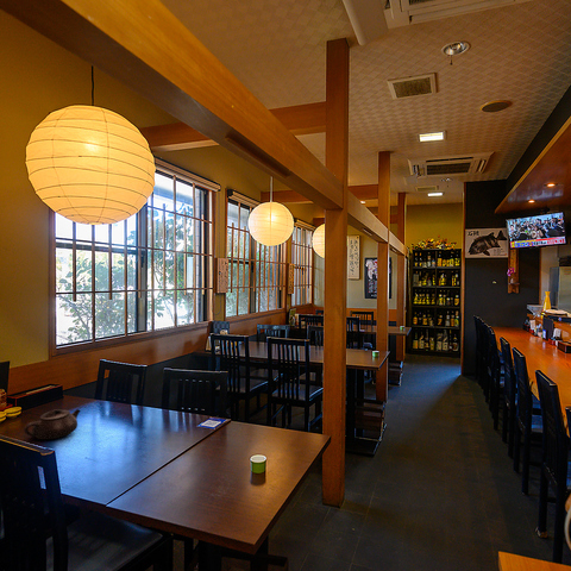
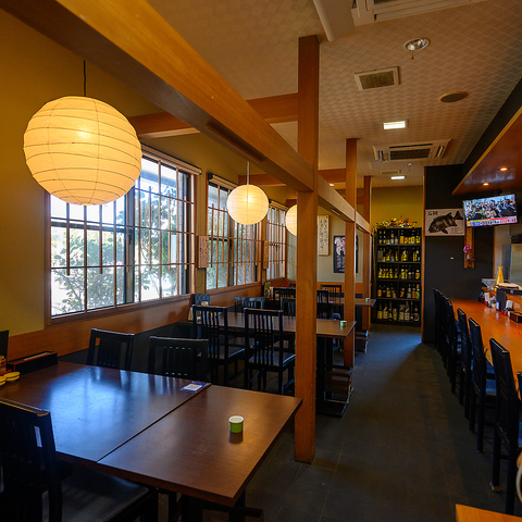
- teapot (54, 421)
